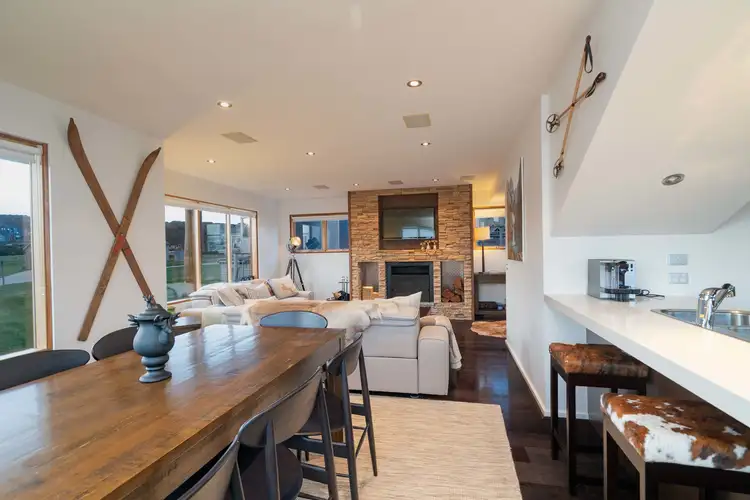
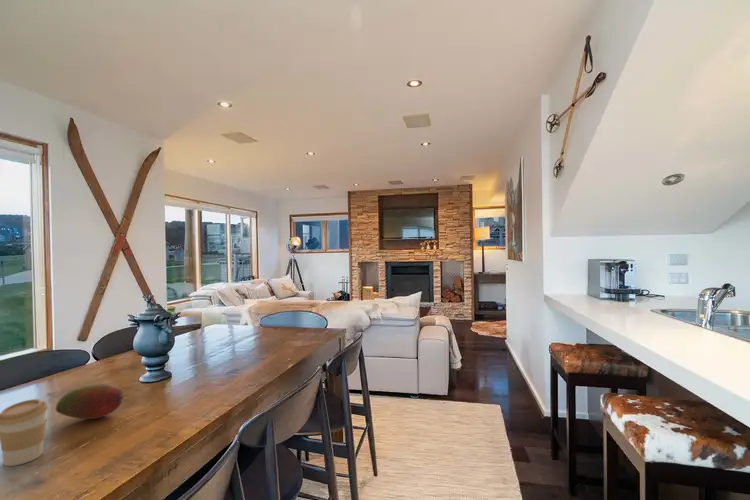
+ coffee cup (23, 431)
+ fruit (91, 401)
